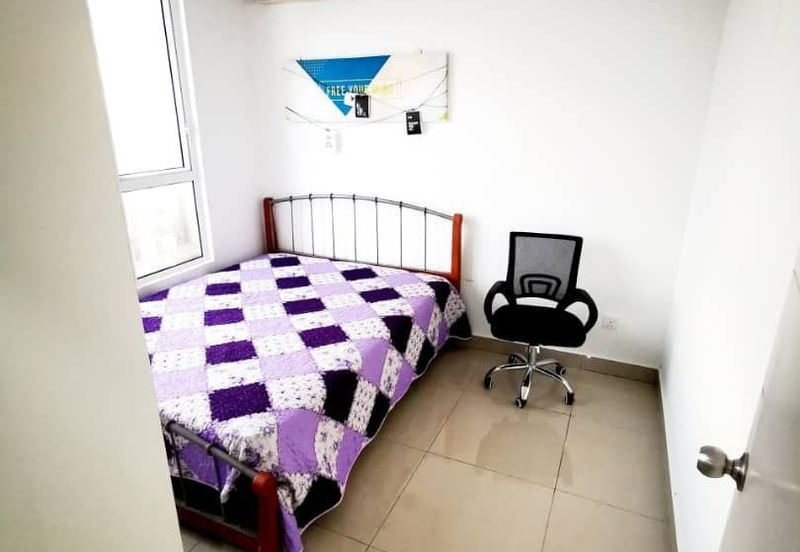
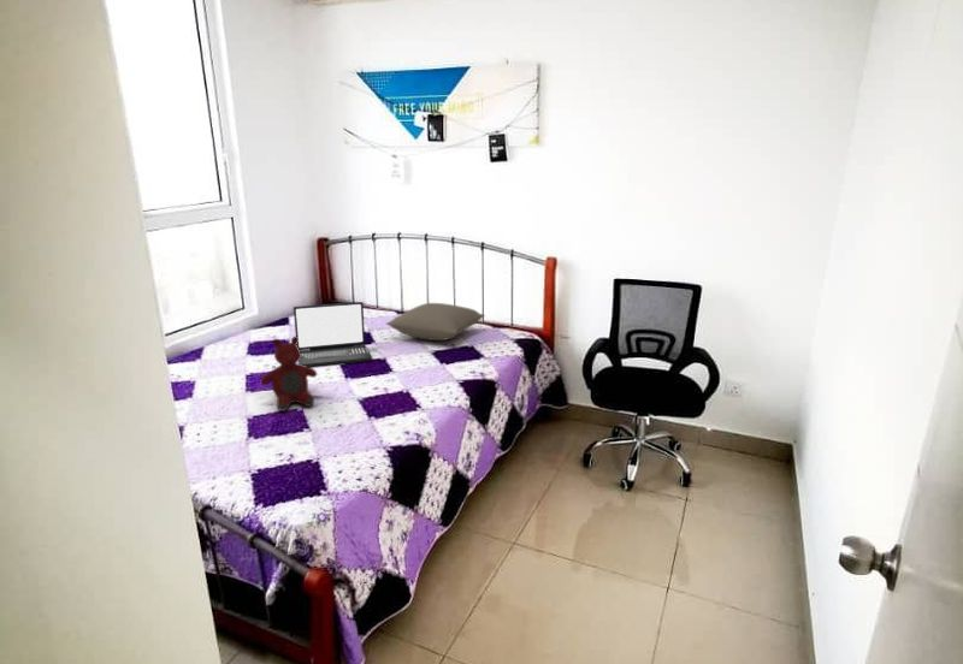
+ pillow (437, 320)
+ teddy bear (290, 372)
+ laptop (332, 333)
